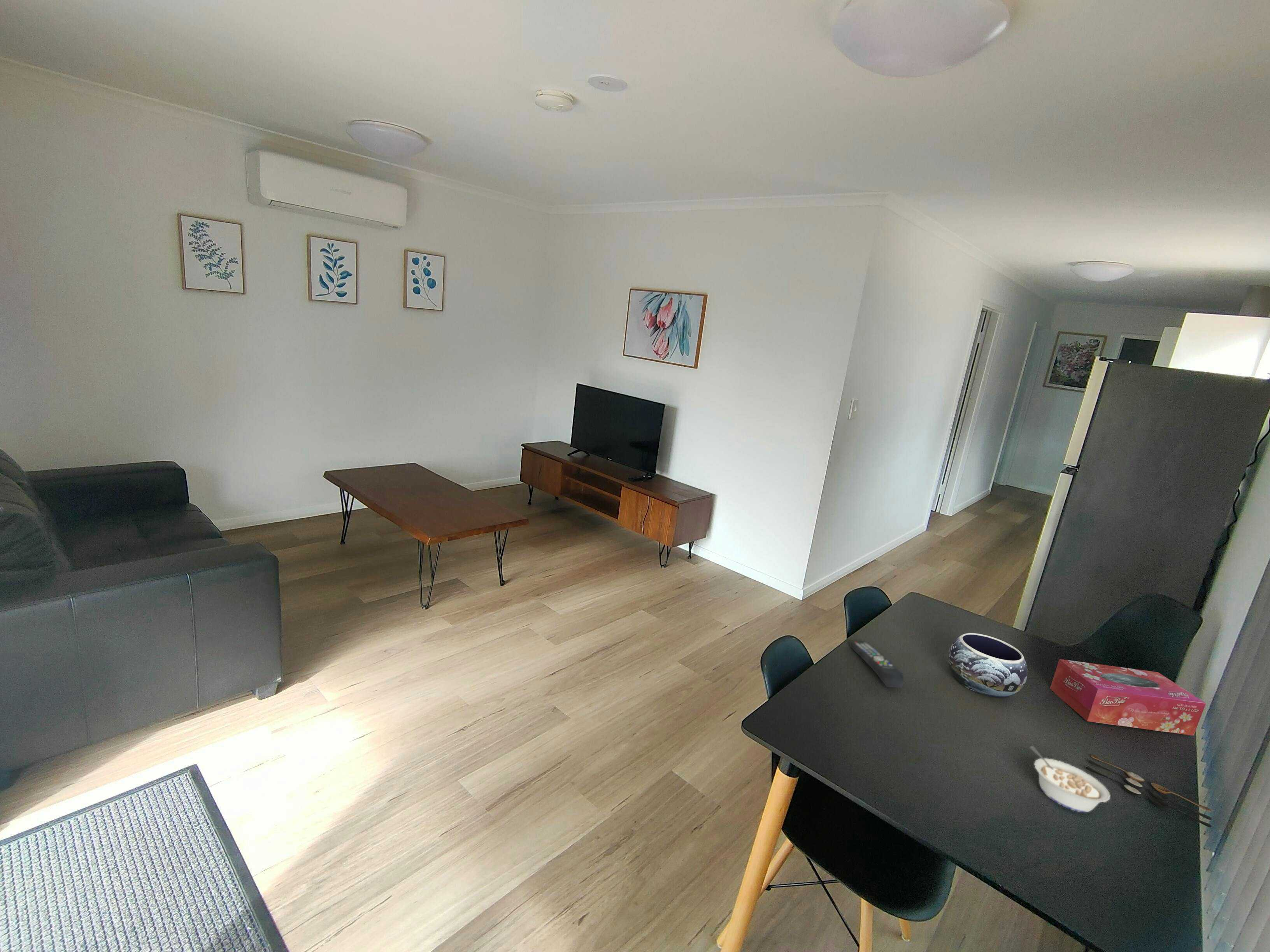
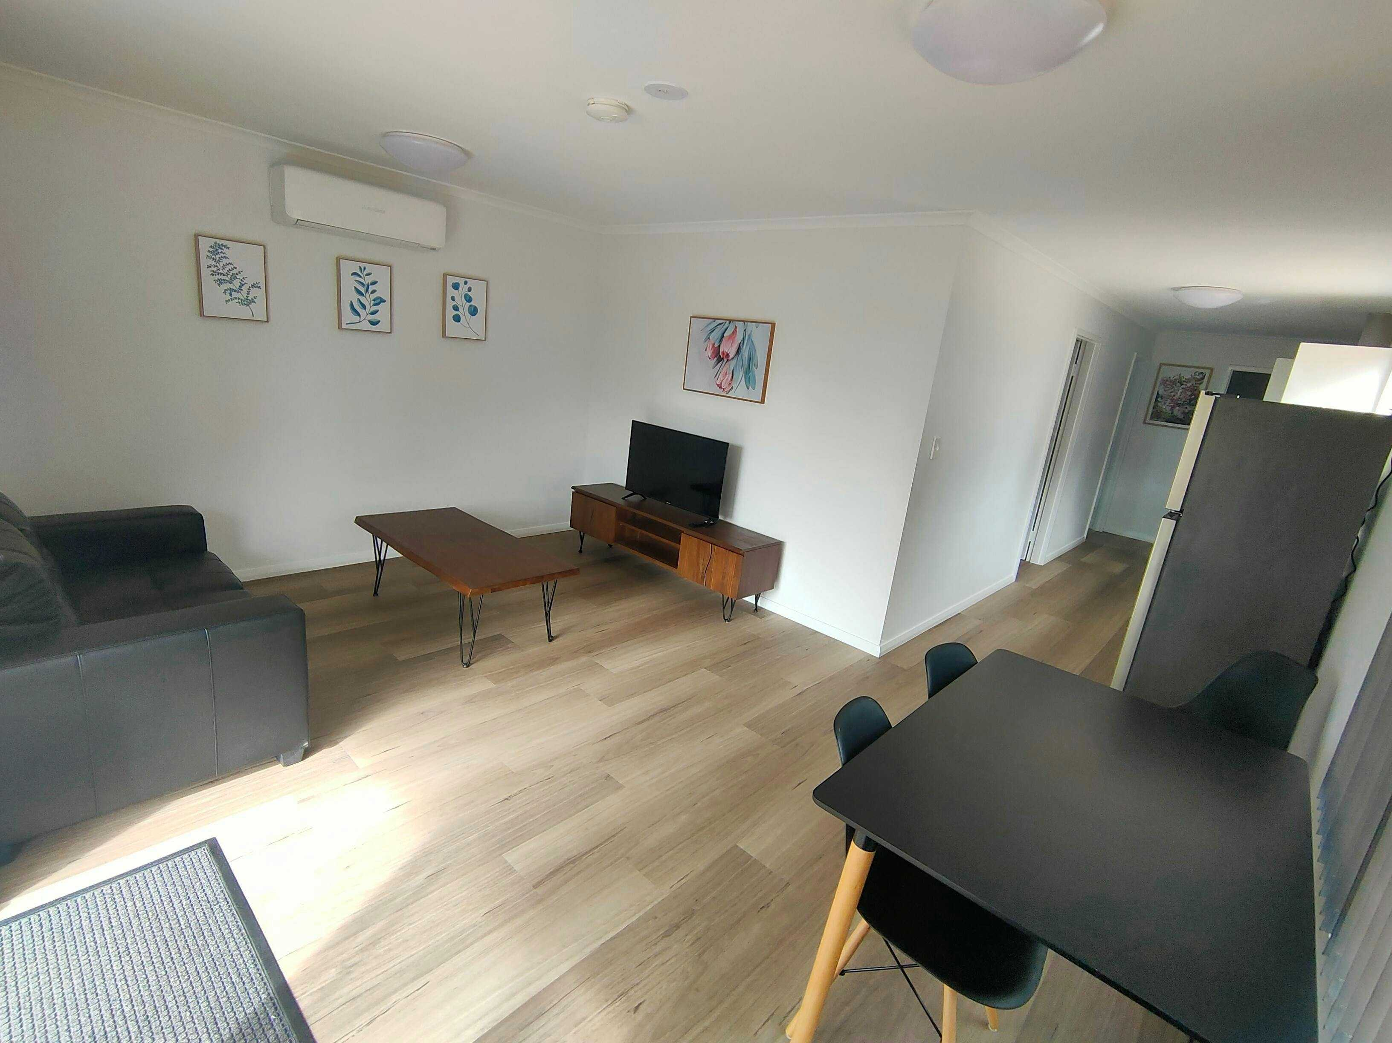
- tissue box (1124, 696)
- decorative bowl (986, 665)
- remote control (875, 661)
- spoon (1150, 790)
- legume (1065, 785)
